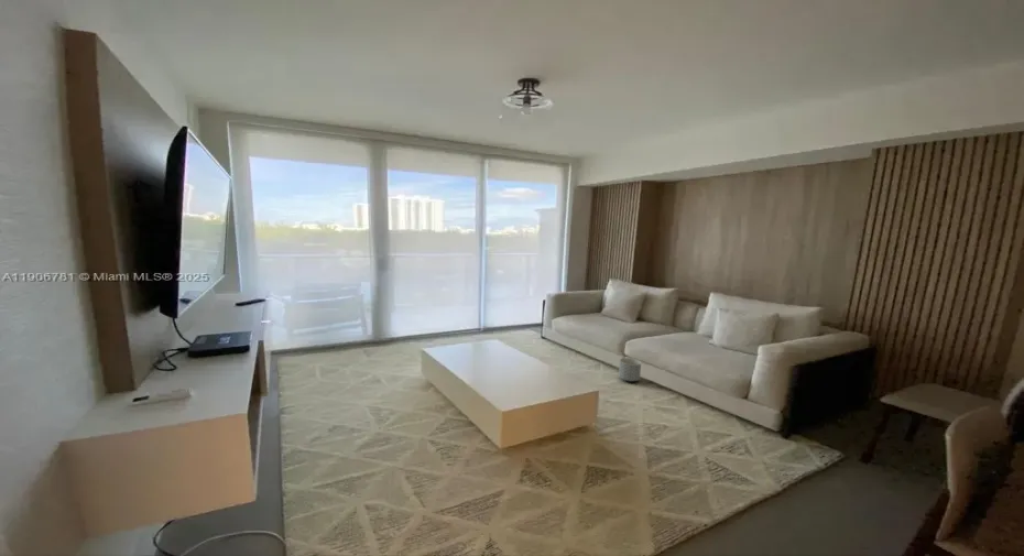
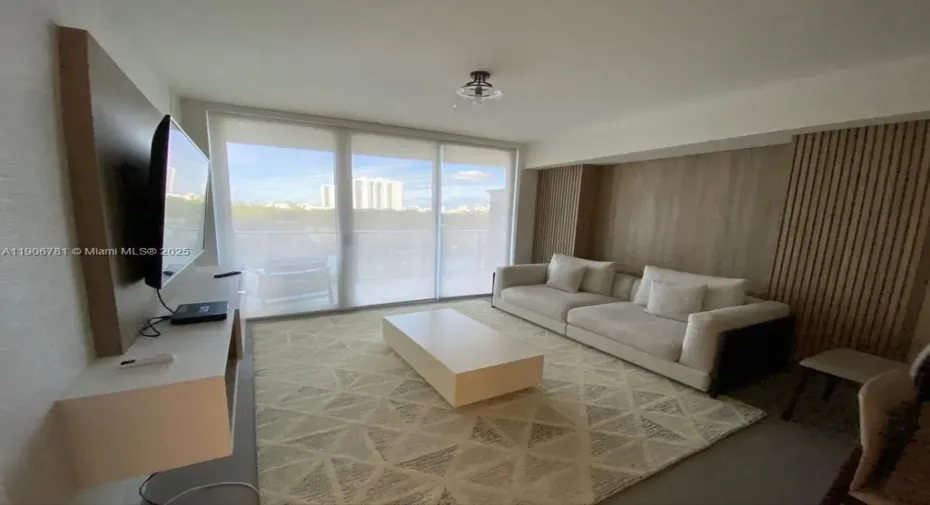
- planter (629, 370)
